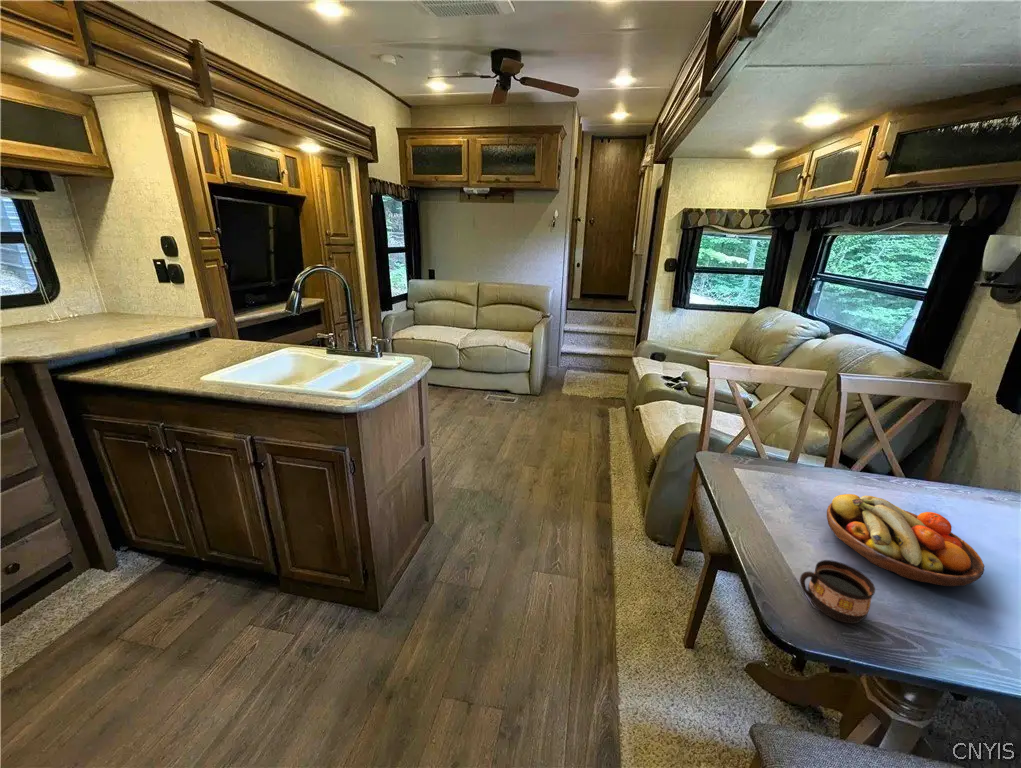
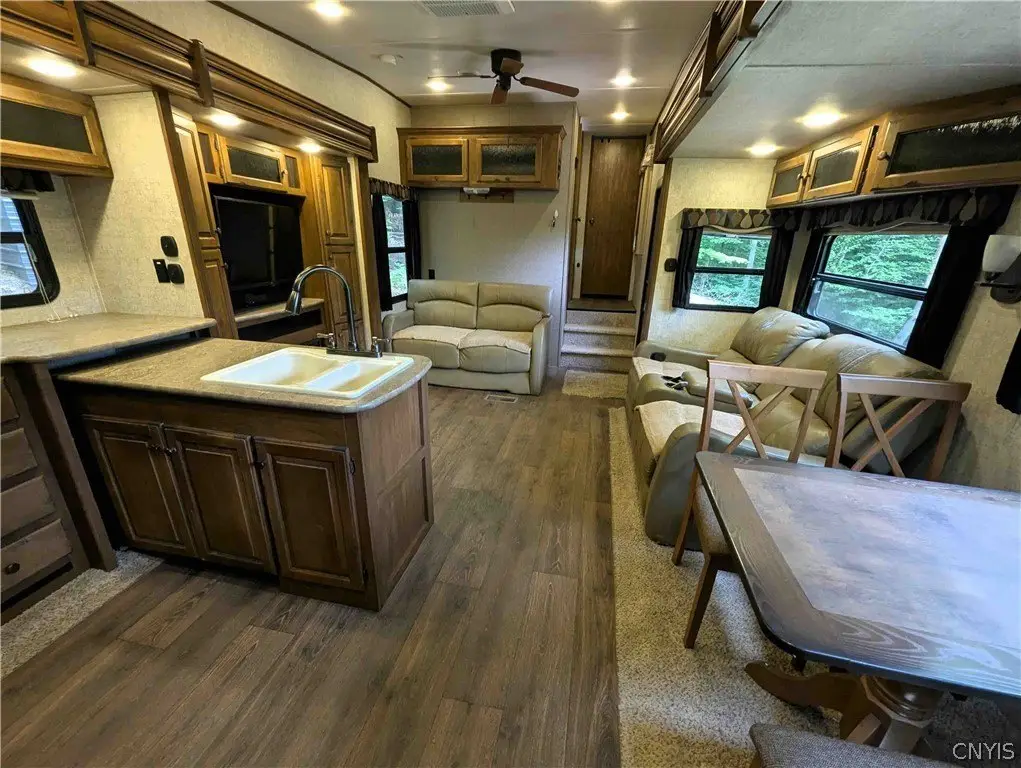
- cup (835, 590)
- fruit bowl (900, 529)
